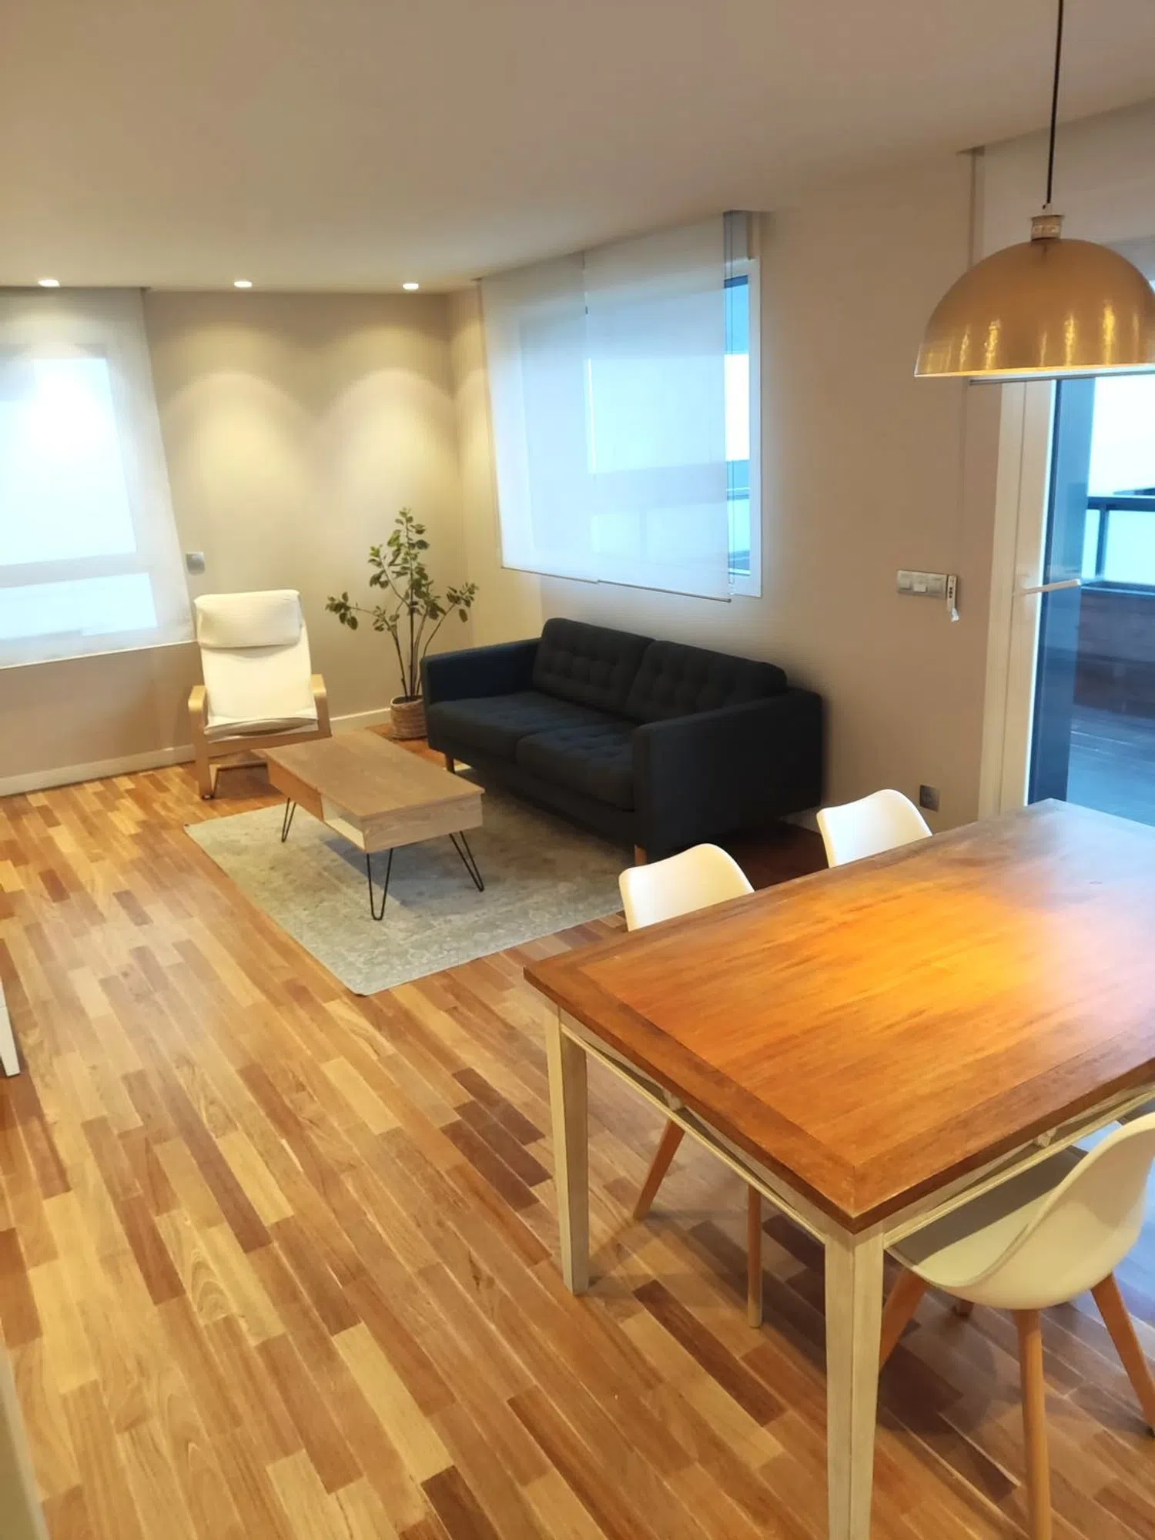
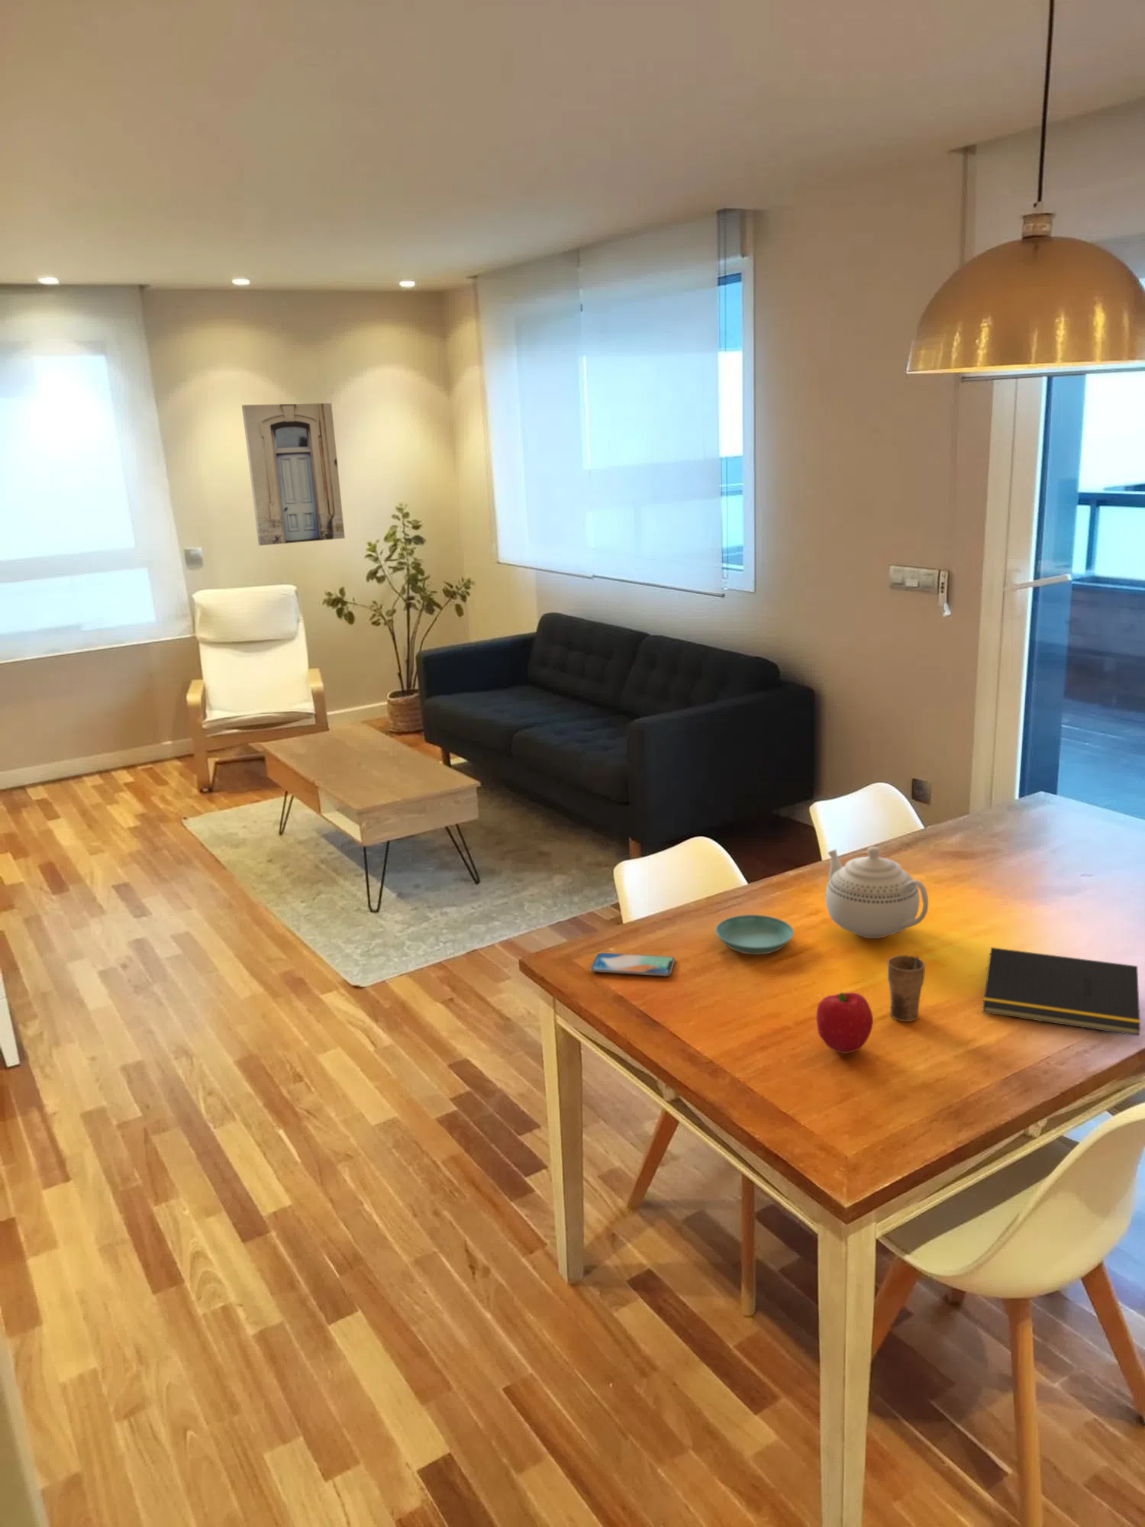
+ teapot (874, 890)
+ saucer (754, 937)
+ notepad (1061, 988)
+ fruit (844, 1020)
+ cup (906, 982)
+ wall art (295, 474)
+ smartphone (633, 963)
